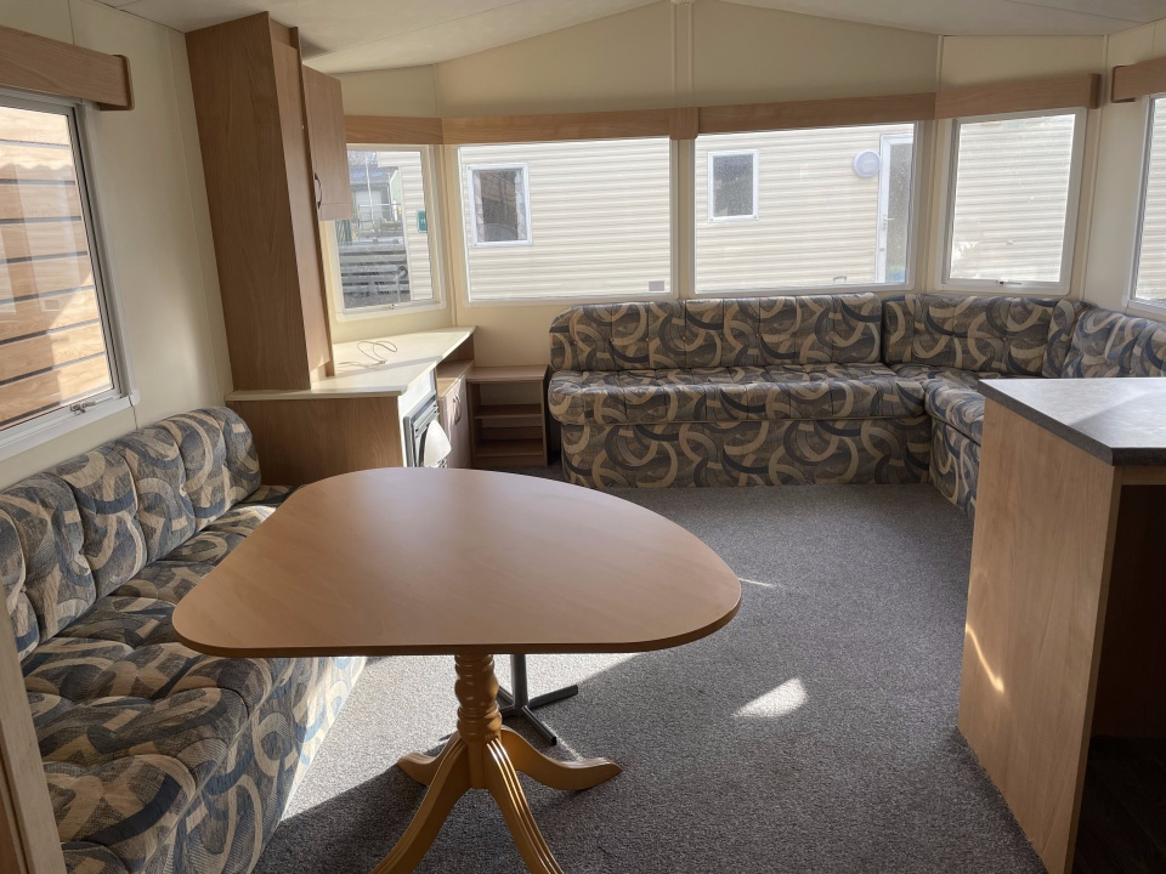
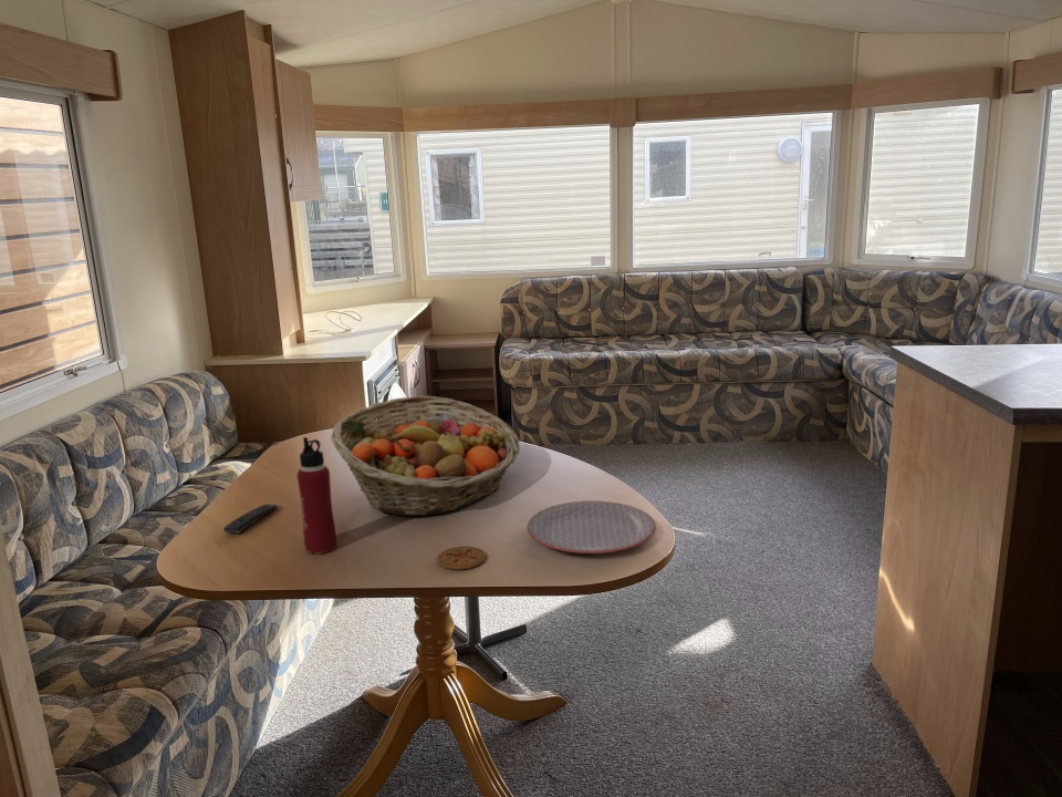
+ remote control (252, 516)
+ coaster (461, 557)
+ plate (591, 528)
+ fruit basket (429, 452)
+ water bottle (315, 494)
